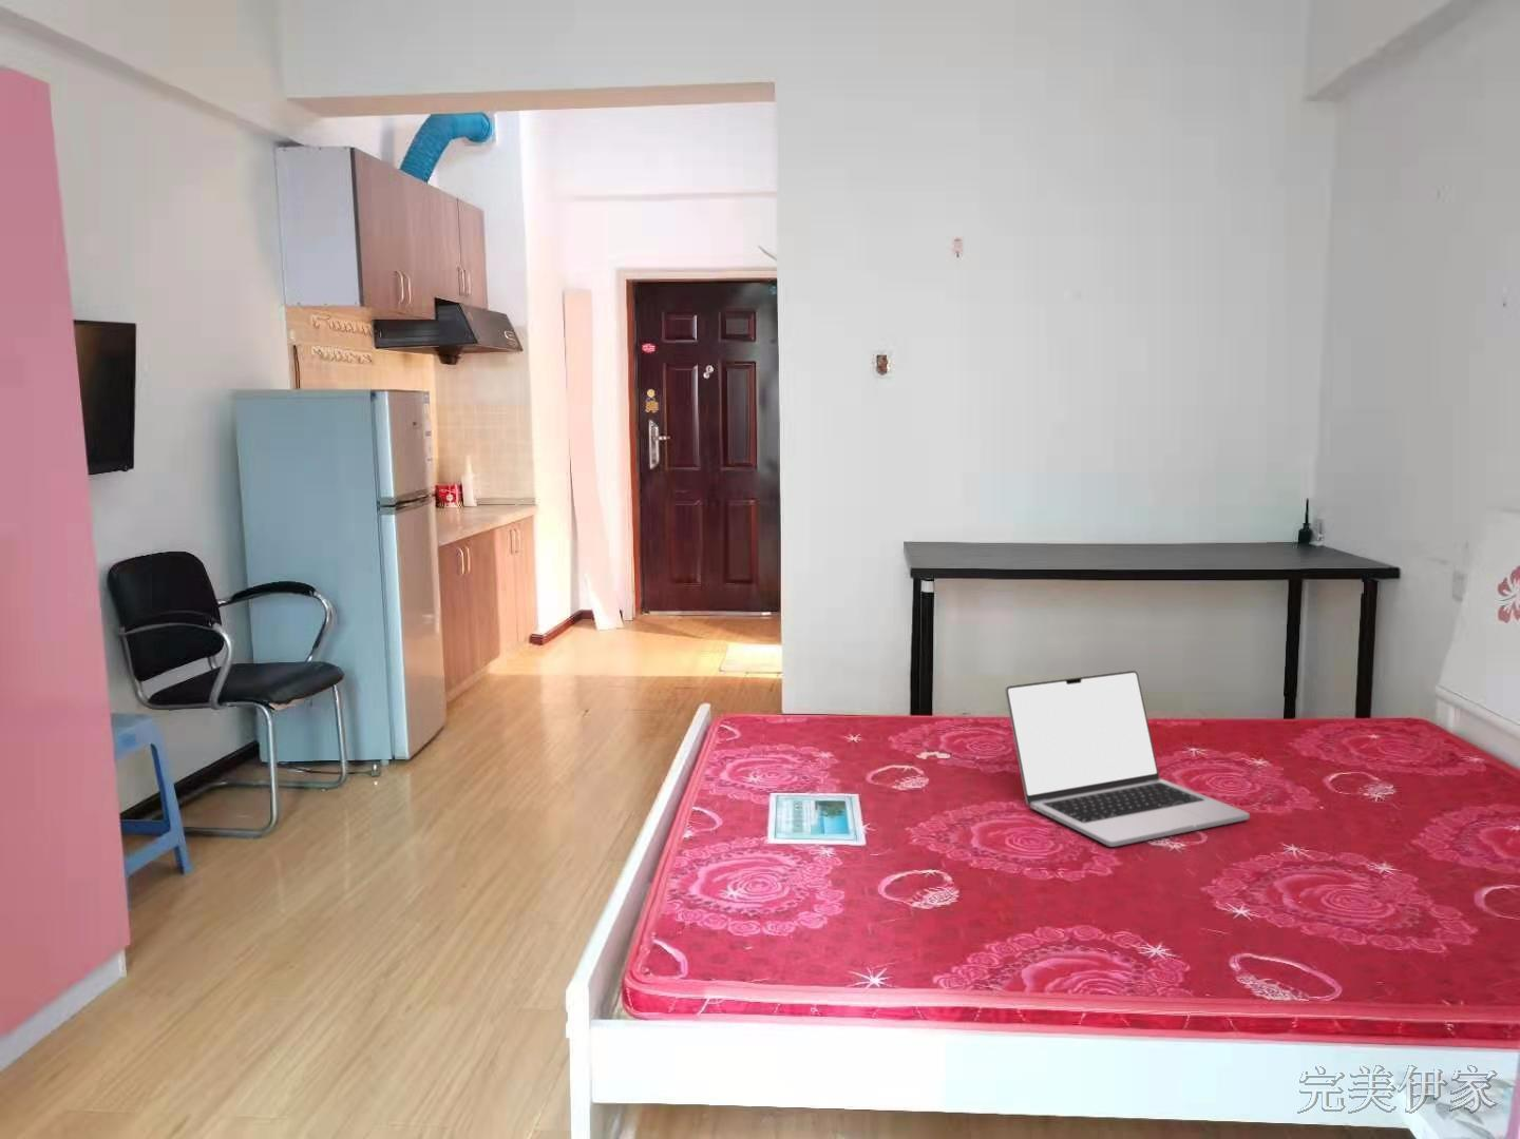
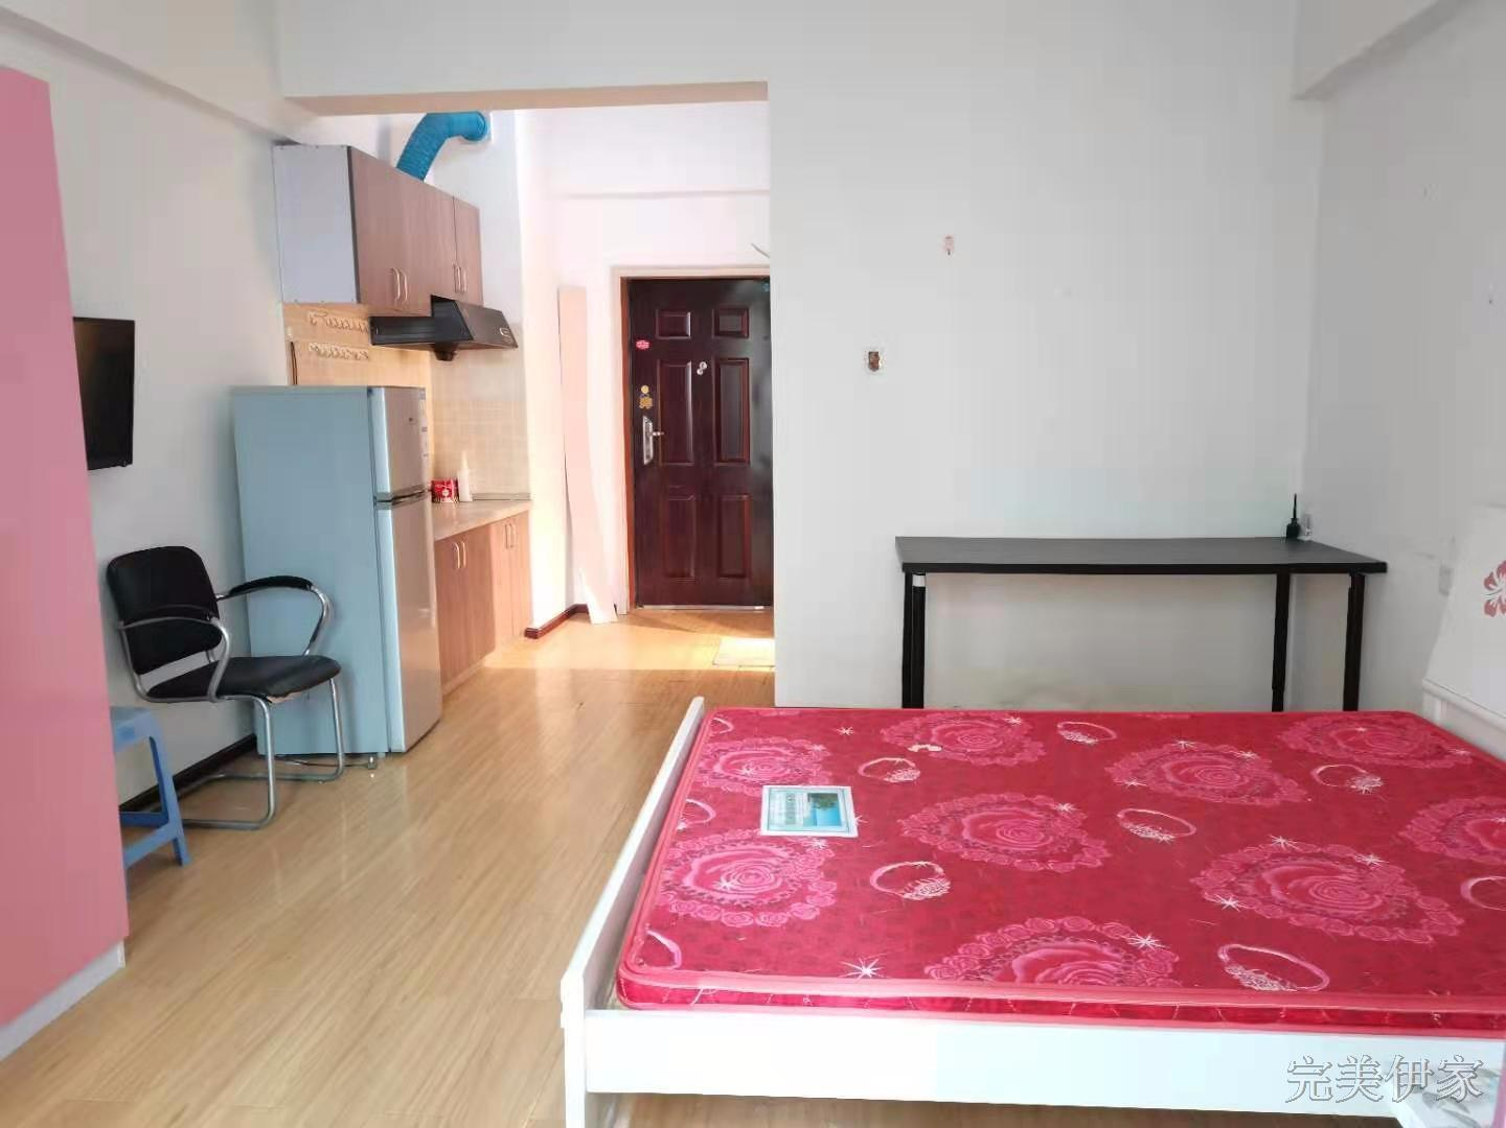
- laptop (1124, 751)
